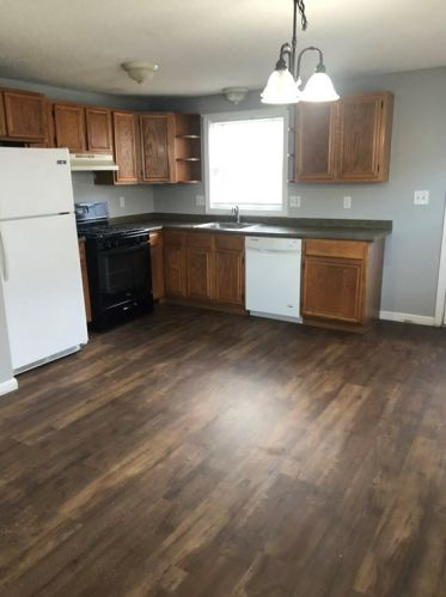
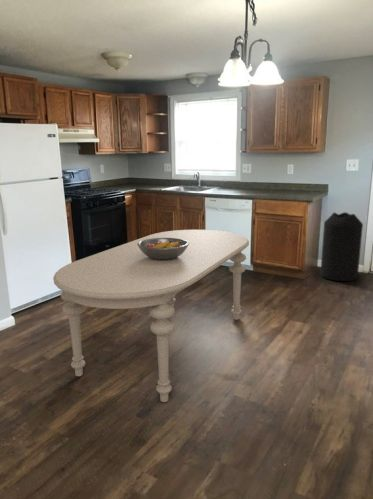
+ fruit bowl (163, 247)
+ dining table (167, 298)
+ trash can (341, 245)
